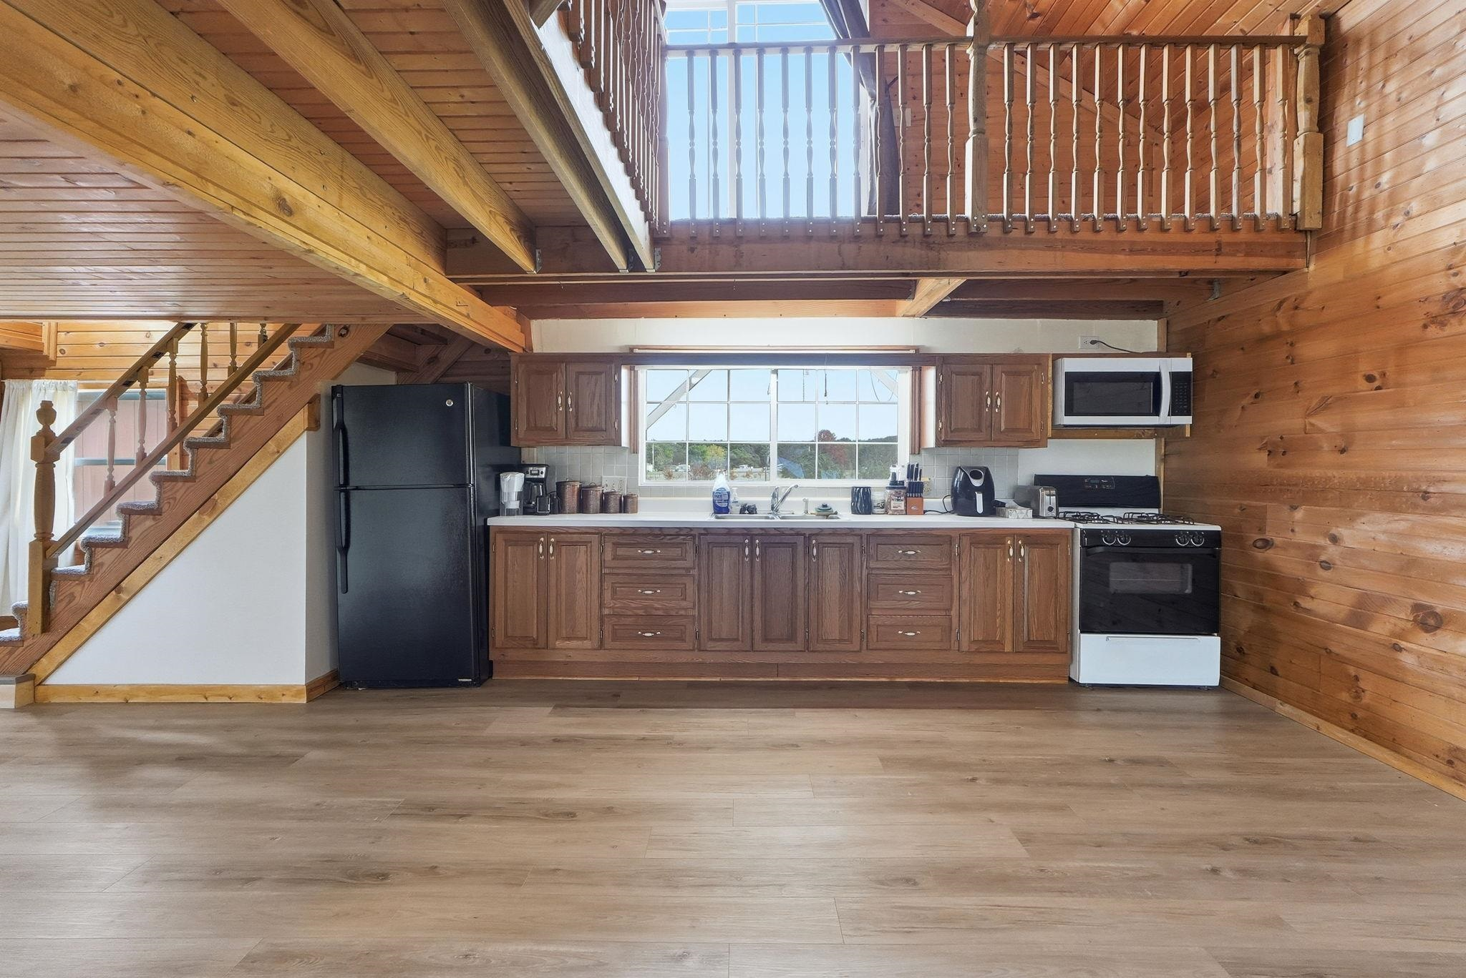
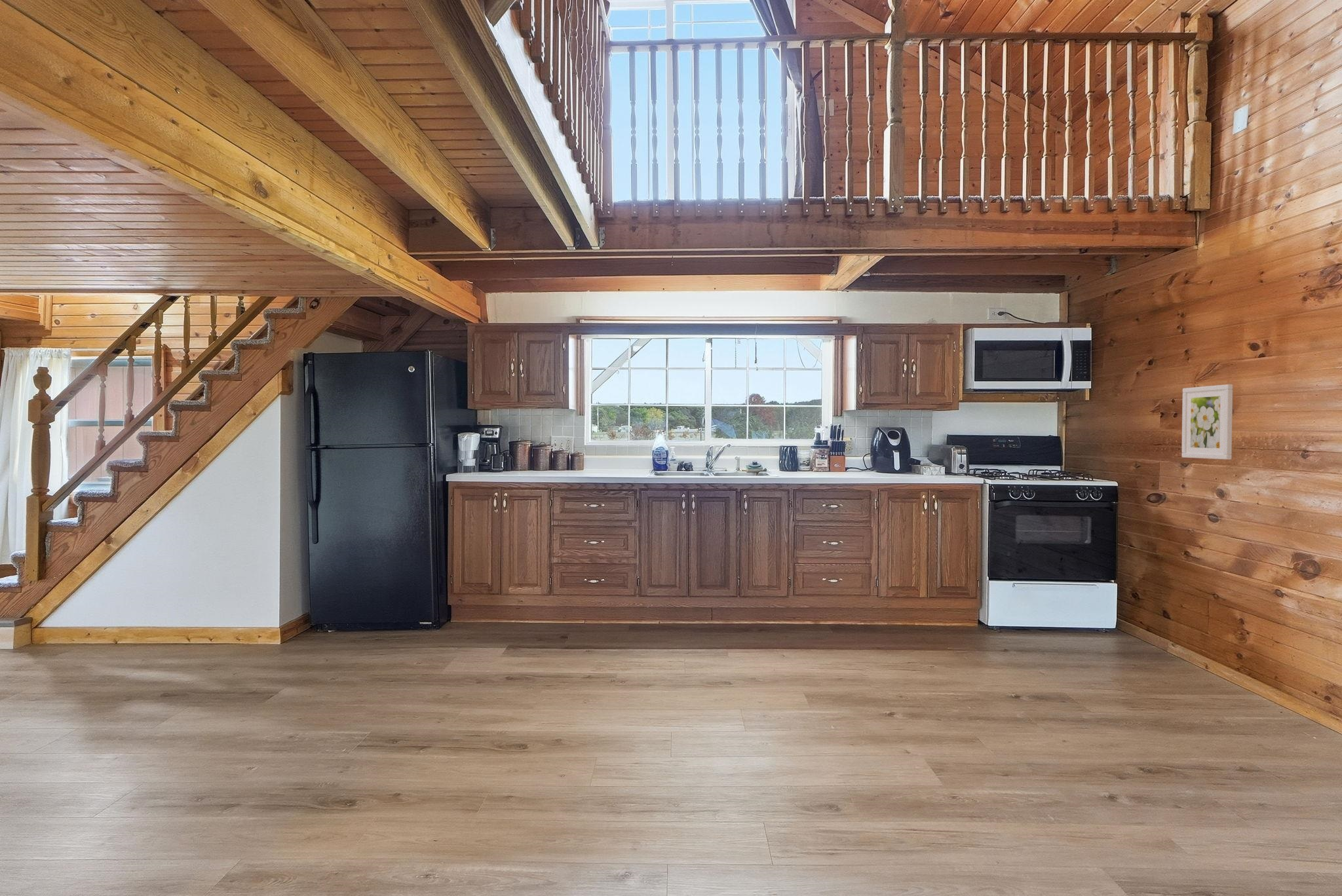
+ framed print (1206, 422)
